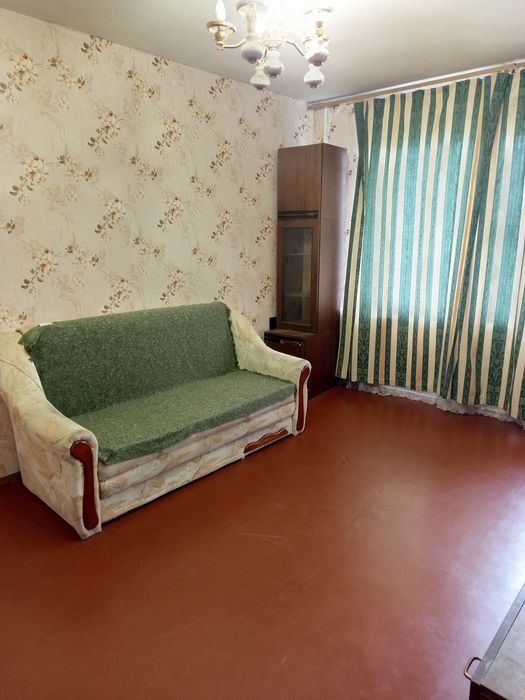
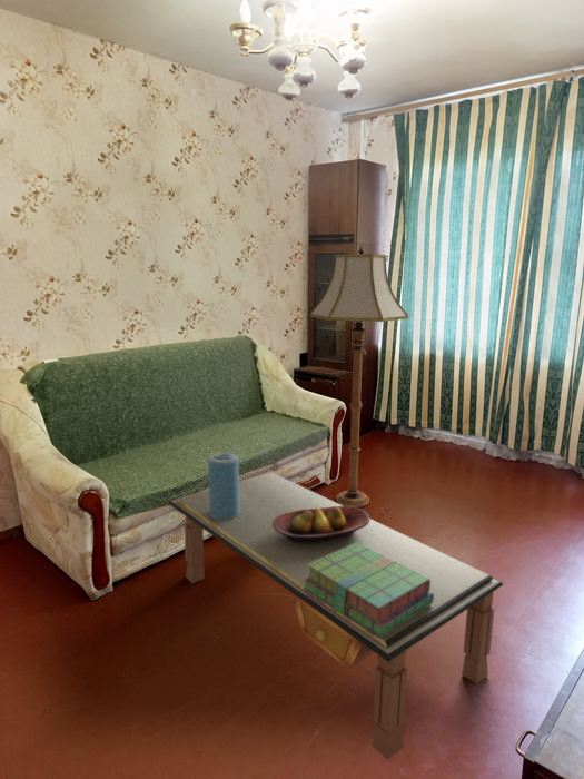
+ stack of books (367, 582)
+ fruit bowl (321, 521)
+ floor lamp (356, 379)
+ decorative vase (224, 484)
+ coffee table (308, 574)
